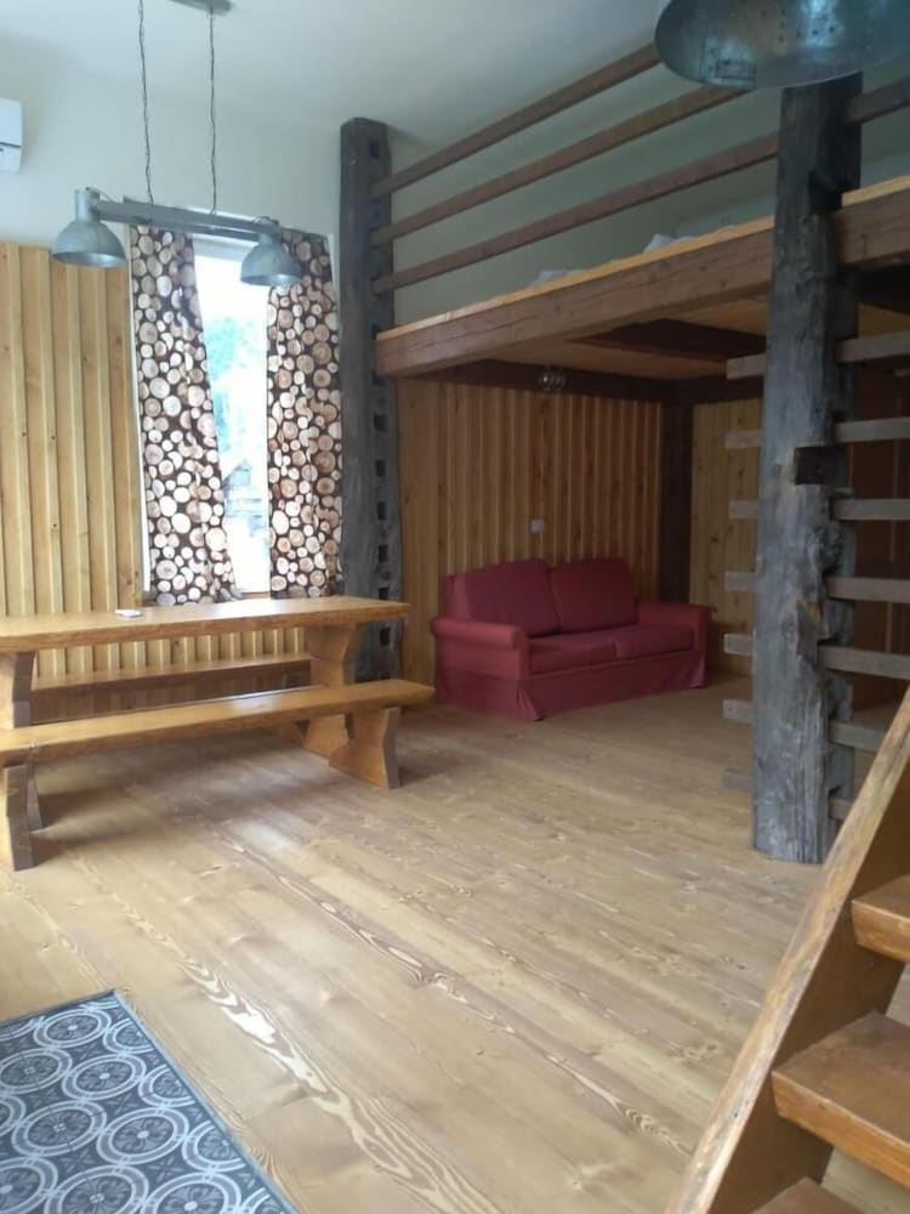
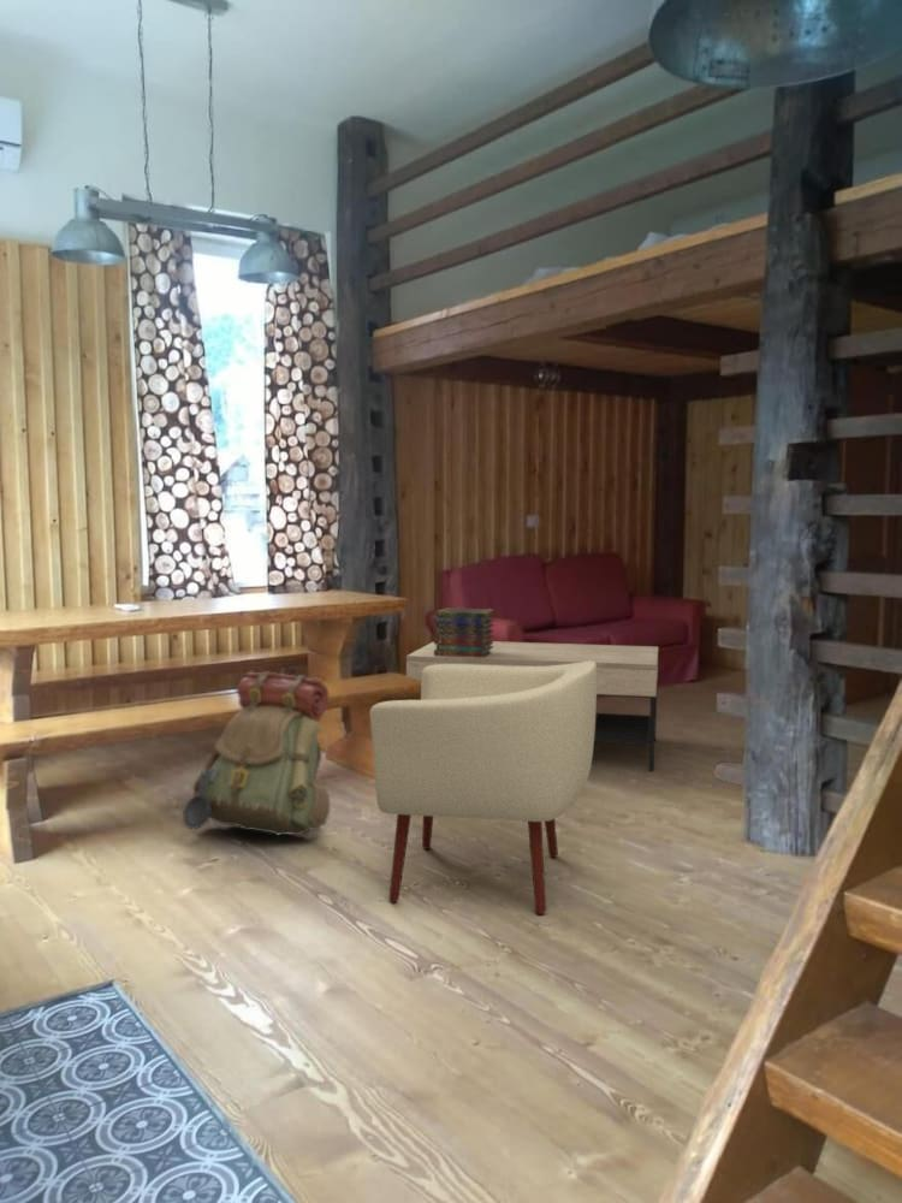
+ coffee table (535, 665)
+ backpack (257, 755)
+ armchair (494, 770)
+ book stack (464, 632)
